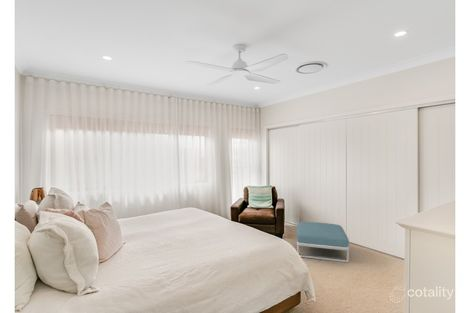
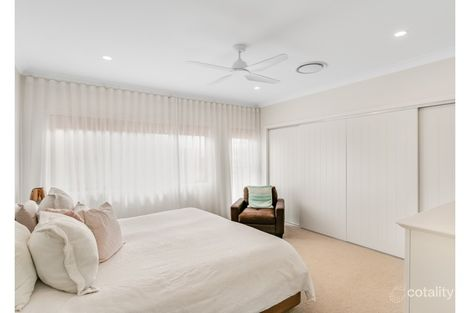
- footstool (320, 239)
